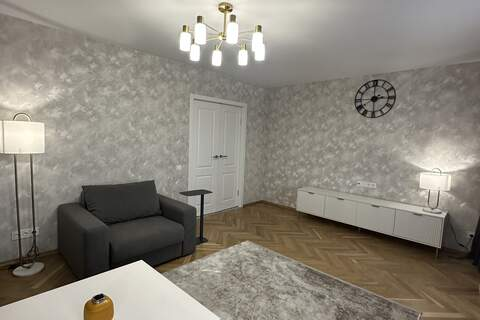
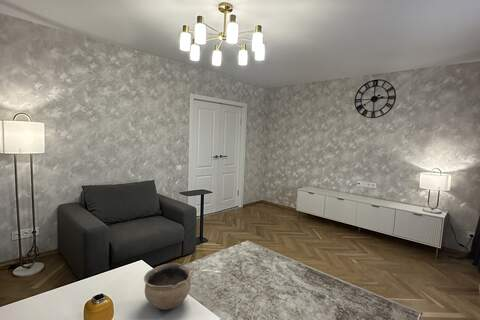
+ ceramic bowl (167, 288)
